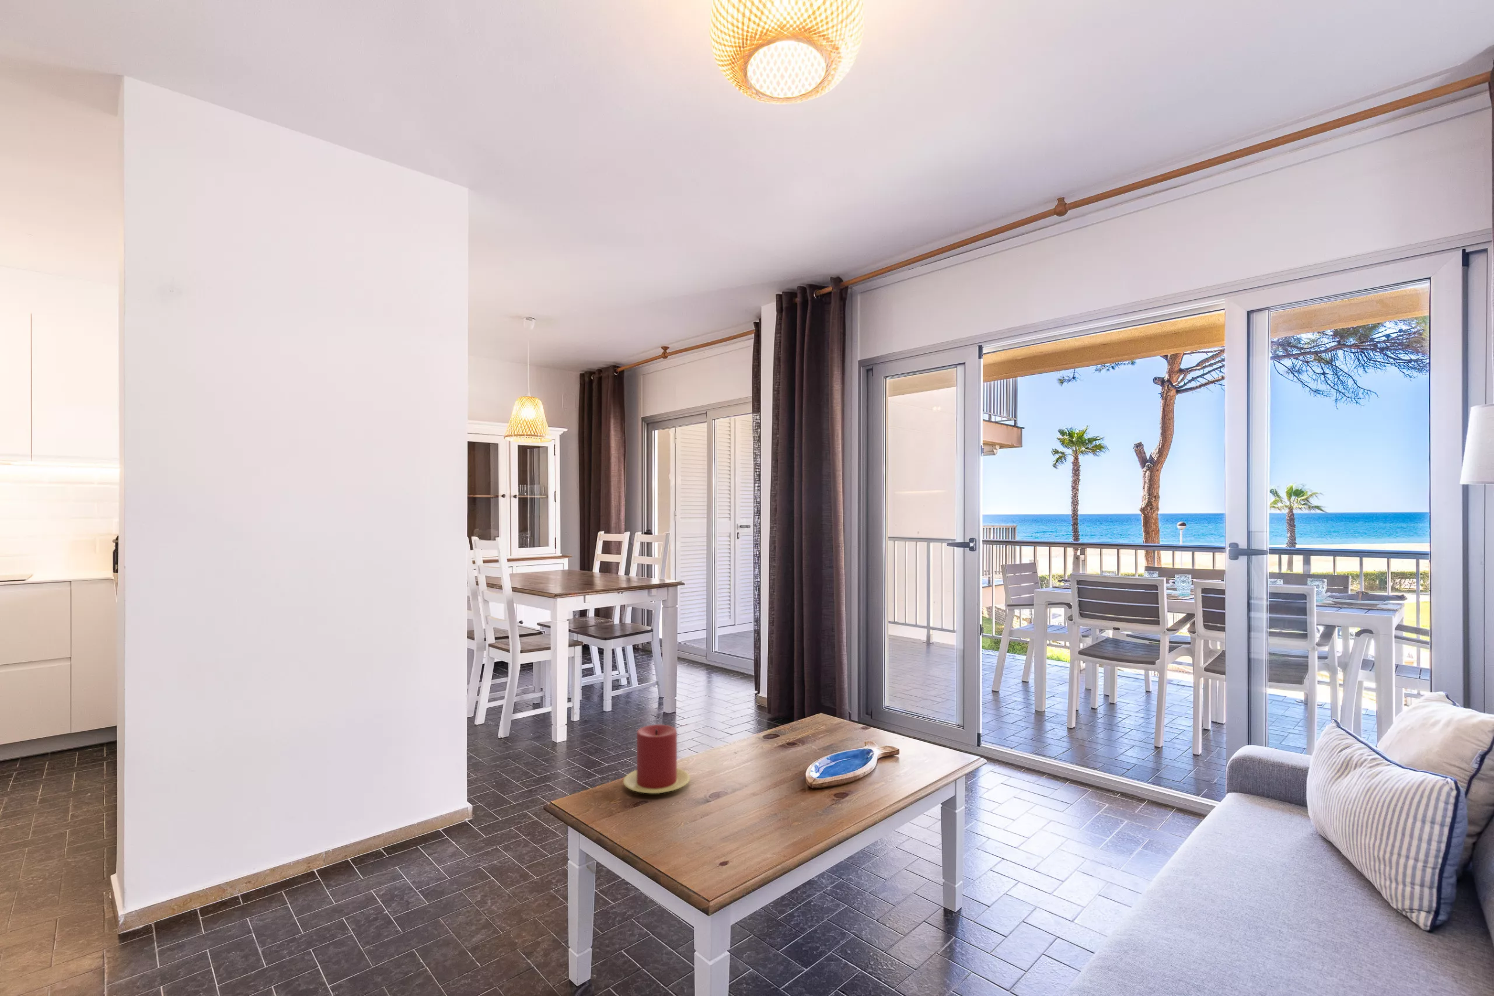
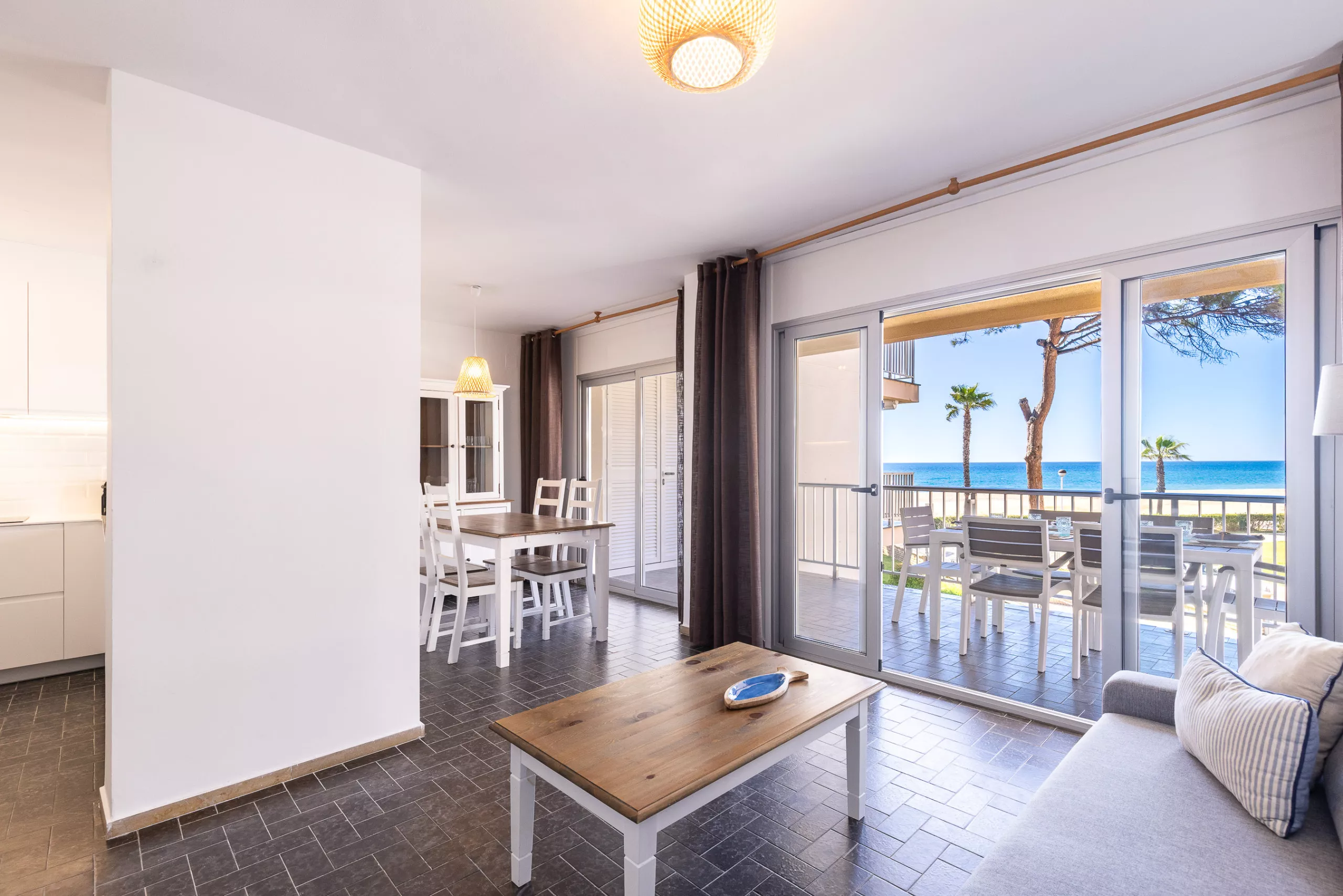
- candle (656, 757)
